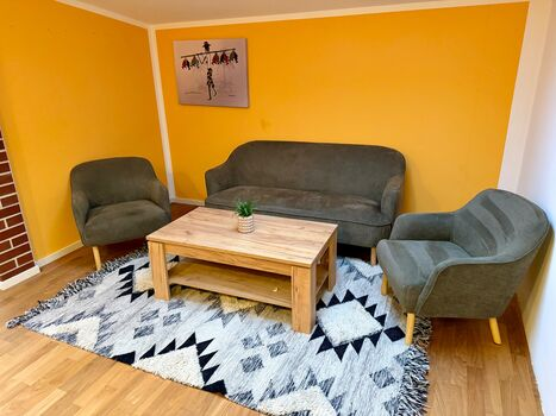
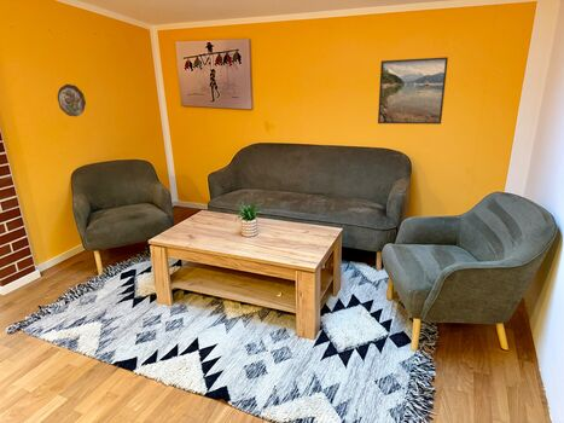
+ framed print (411, 92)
+ decorative plate (70, 100)
